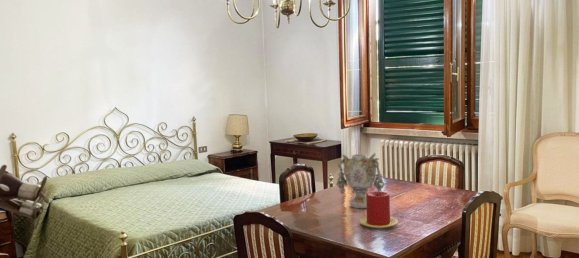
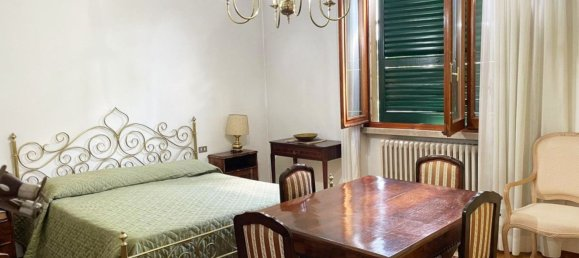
- vase (359, 179)
- candle (378, 209)
